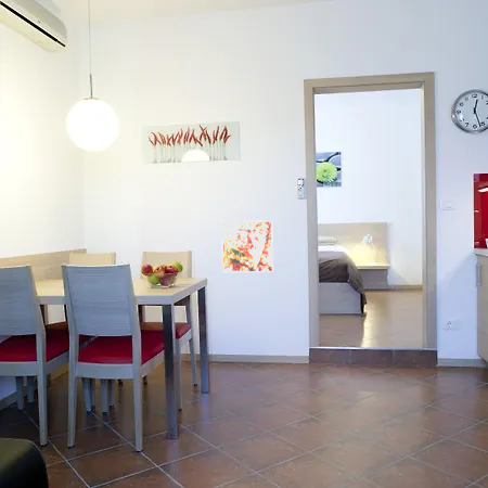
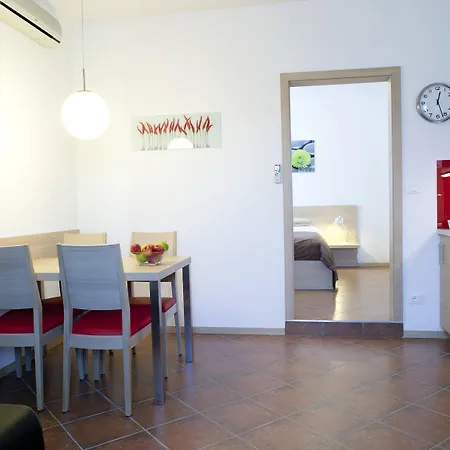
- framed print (247, 246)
